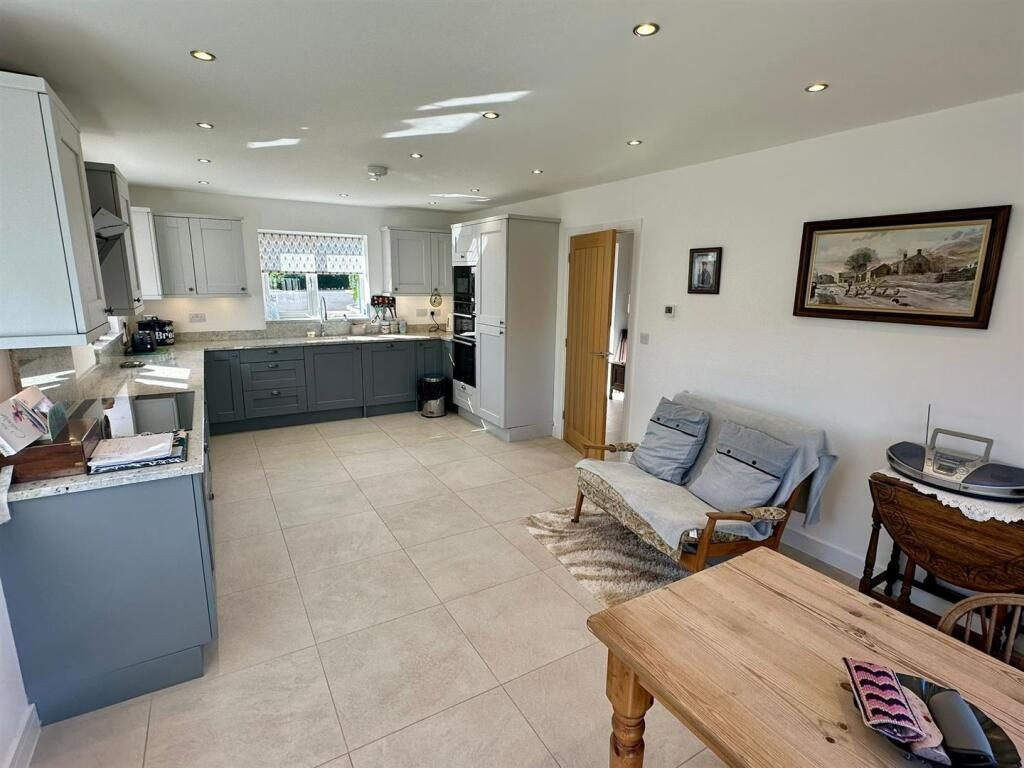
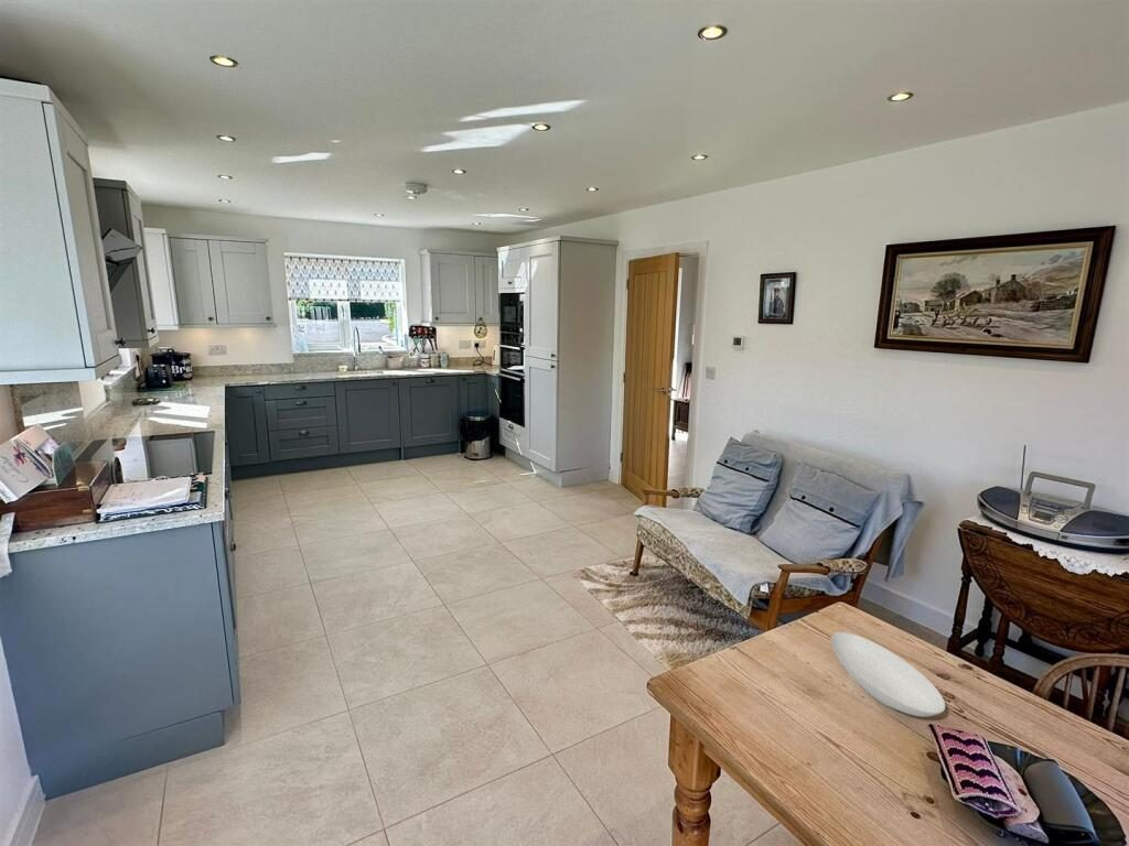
+ bowl (881, 679)
